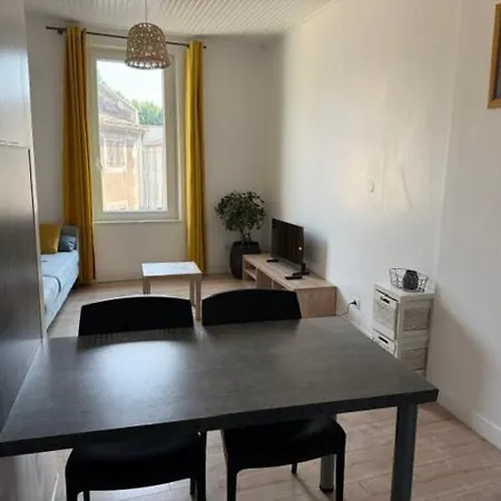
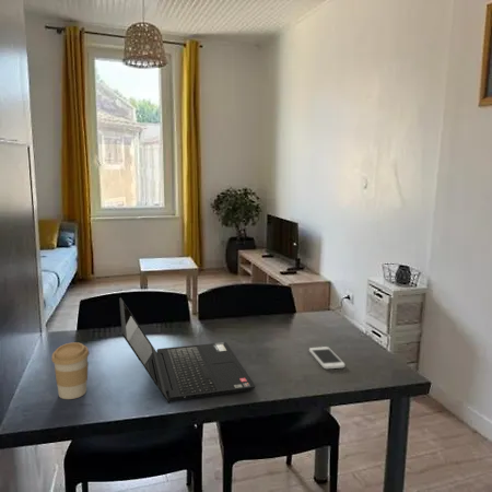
+ smartphone (326, 356)
+ laptop computer (183, 347)
+ coffee cup (71, 370)
